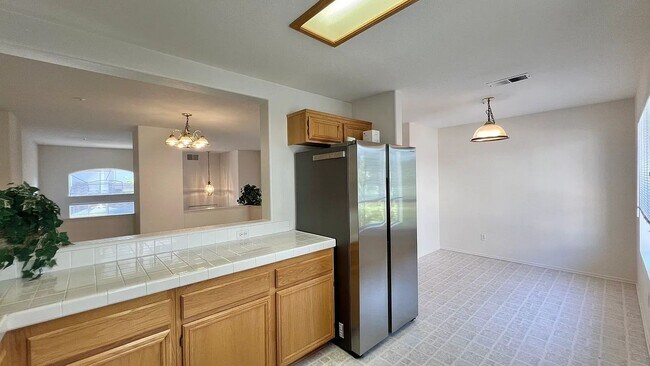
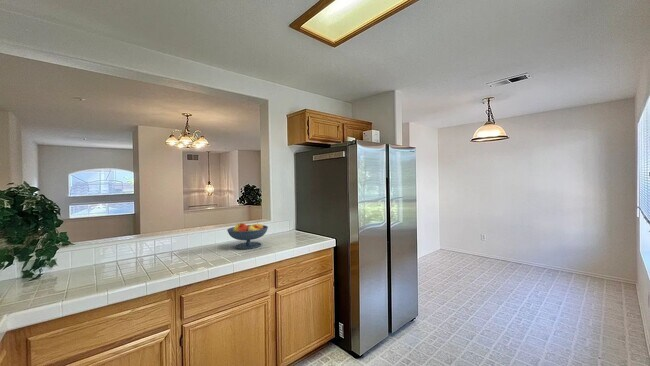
+ fruit bowl (248, 233)
